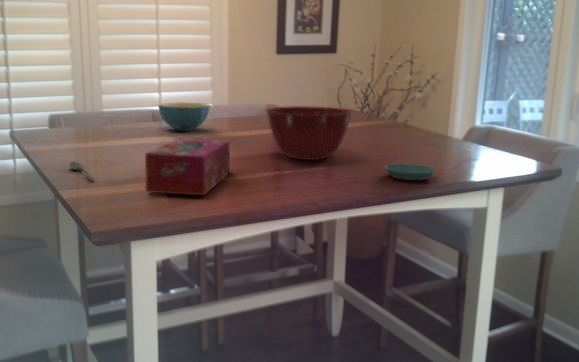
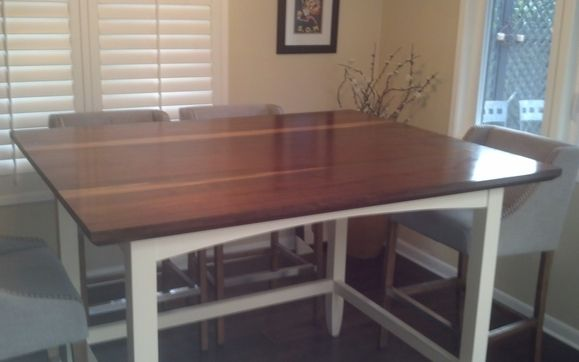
- saucer (409, 172)
- spoon (82, 169)
- tissue box (190, 164)
- cereal bowl (184, 117)
- mixing bowl (308, 133)
